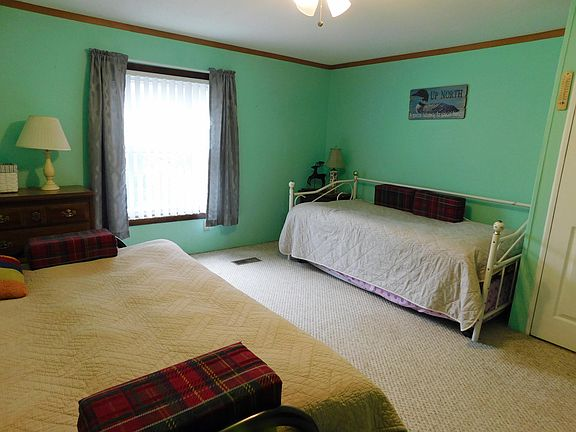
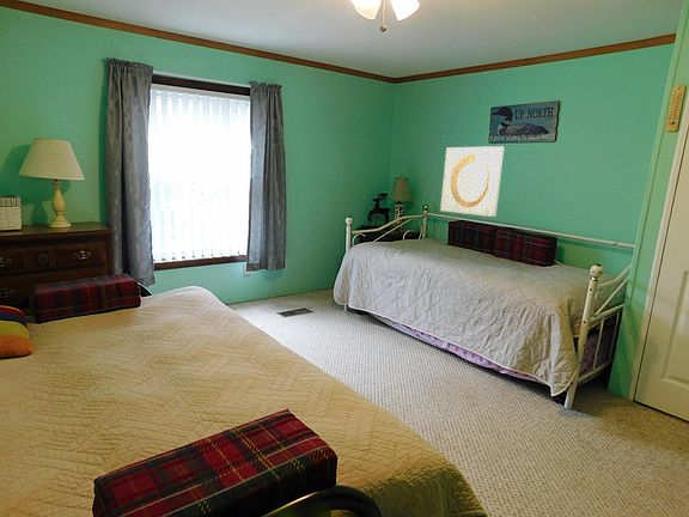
+ wall art (470, 181)
